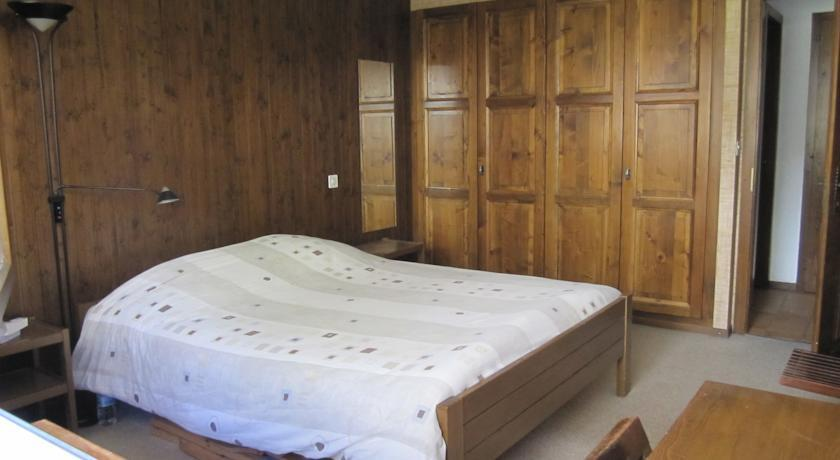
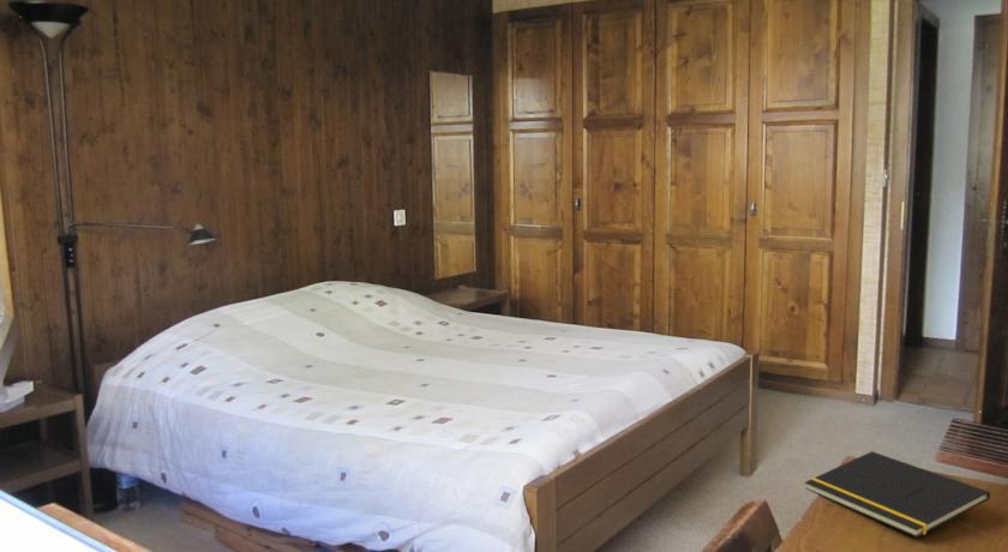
+ notepad (892, 490)
